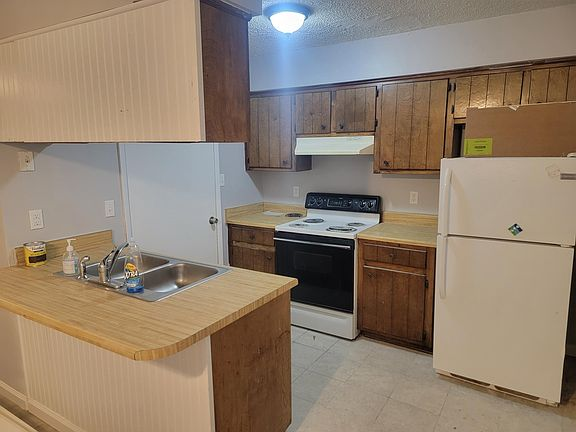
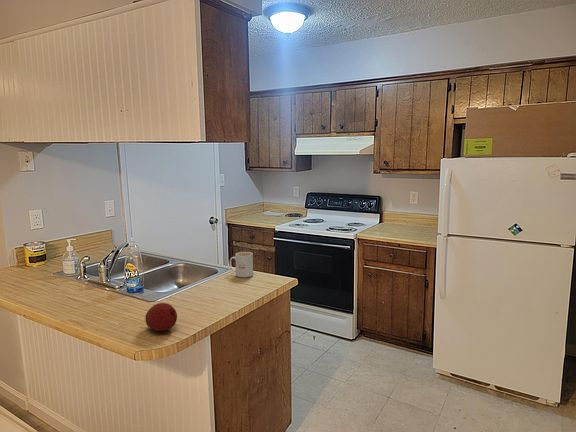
+ mug (241, 264)
+ fruit (160, 316)
